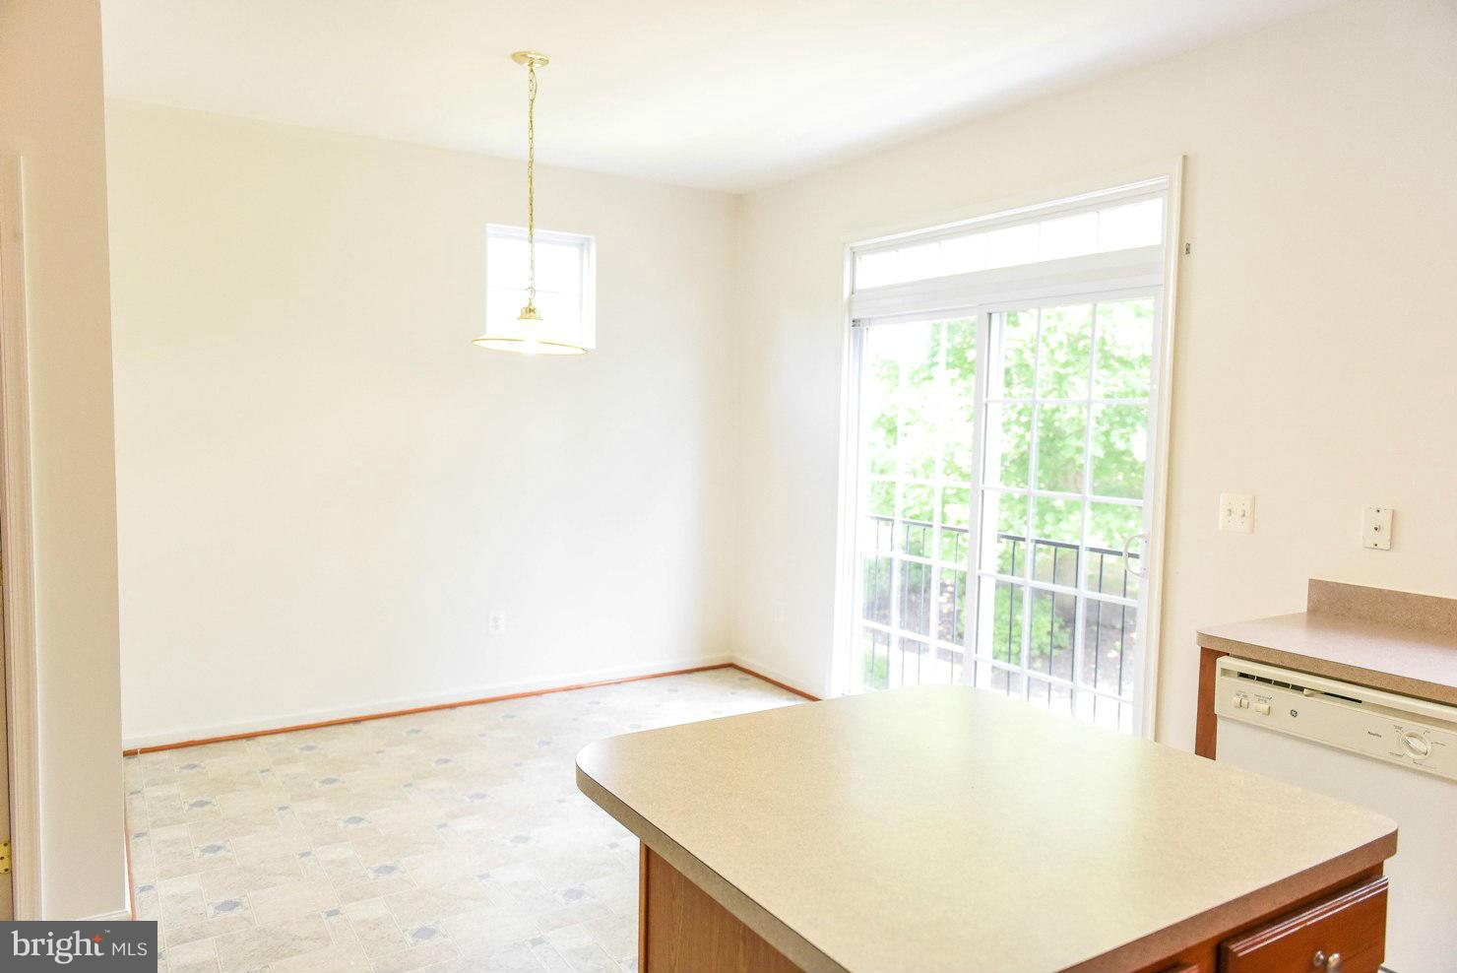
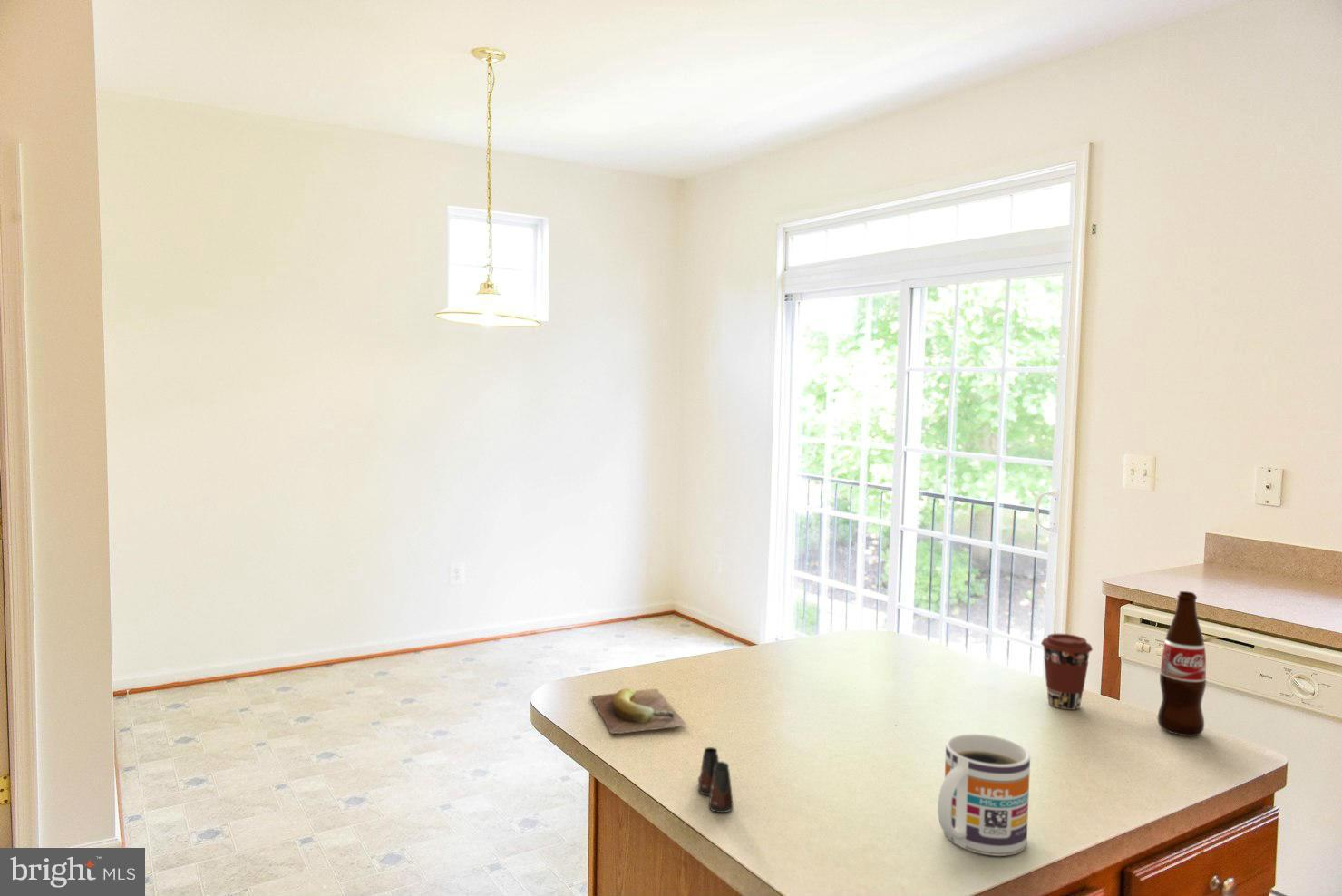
+ mug (977, 793)
+ salt shaker (713, 774)
+ coffee cup (1065, 671)
+ bottle (1183, 662)
+ banana (636, 704)
